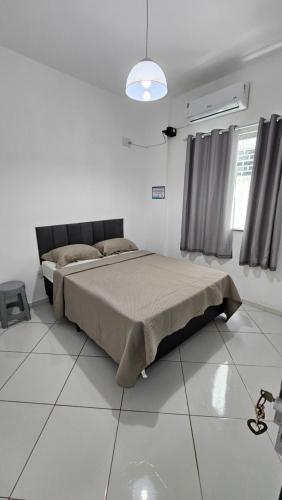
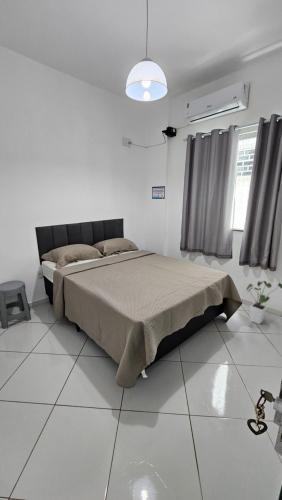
+ house plant (263, 302)
